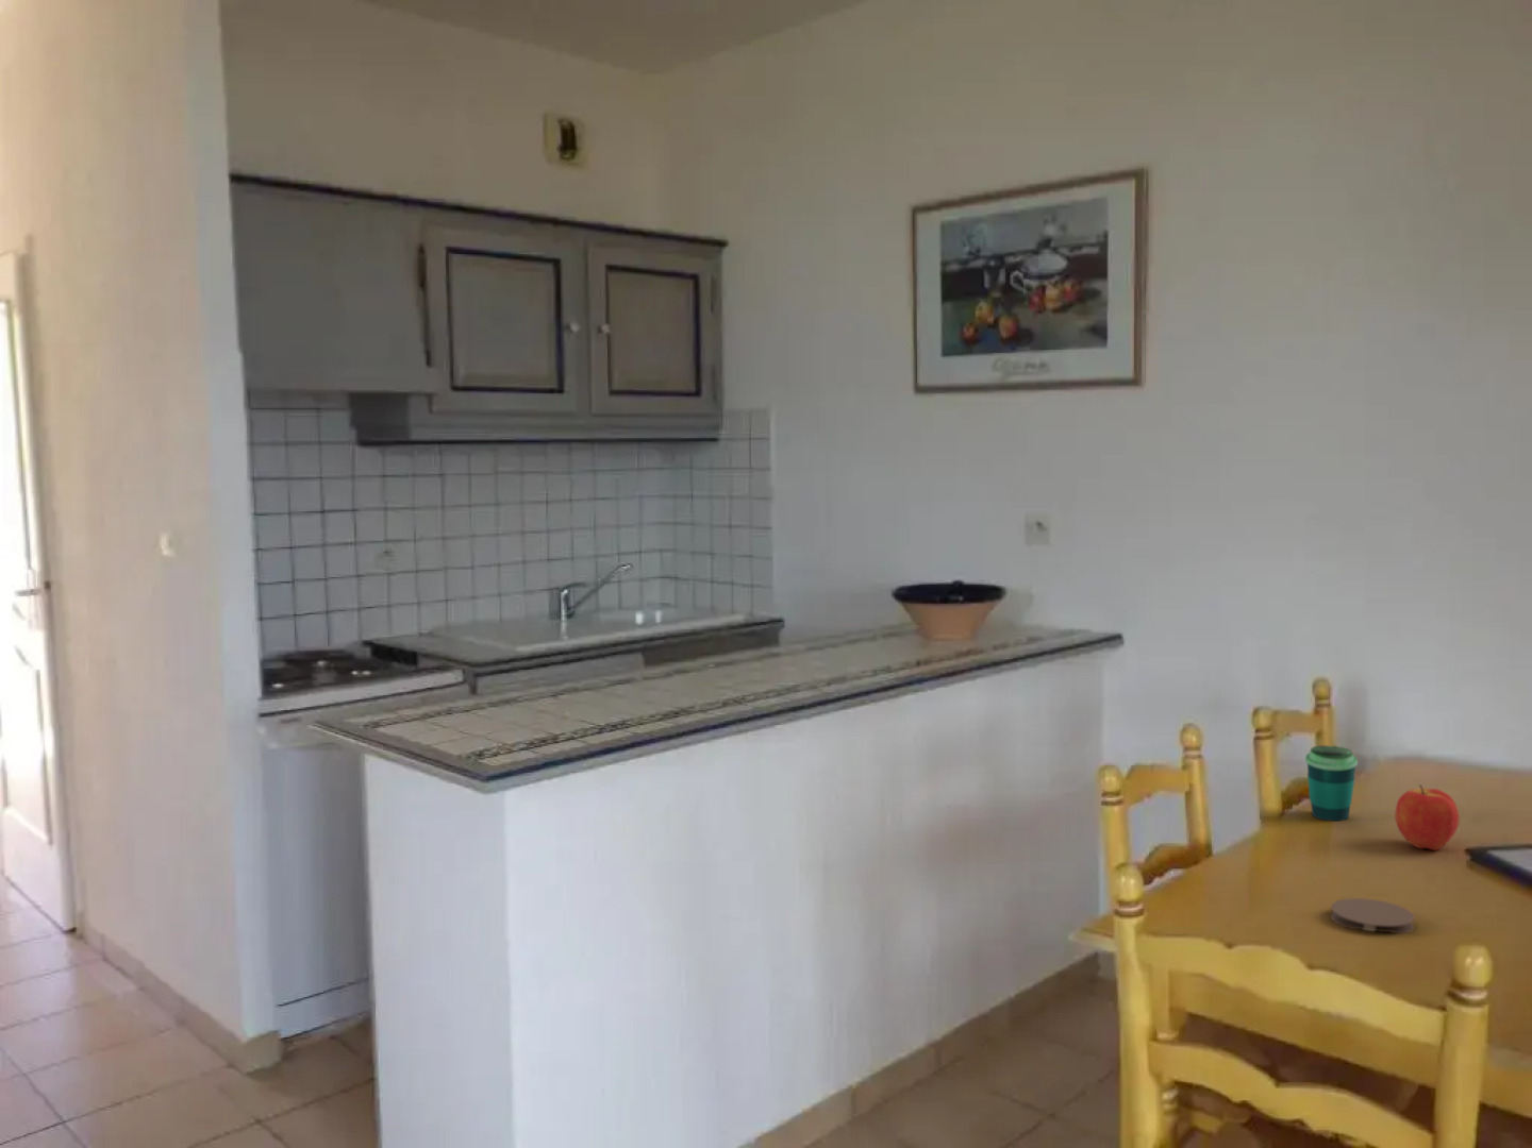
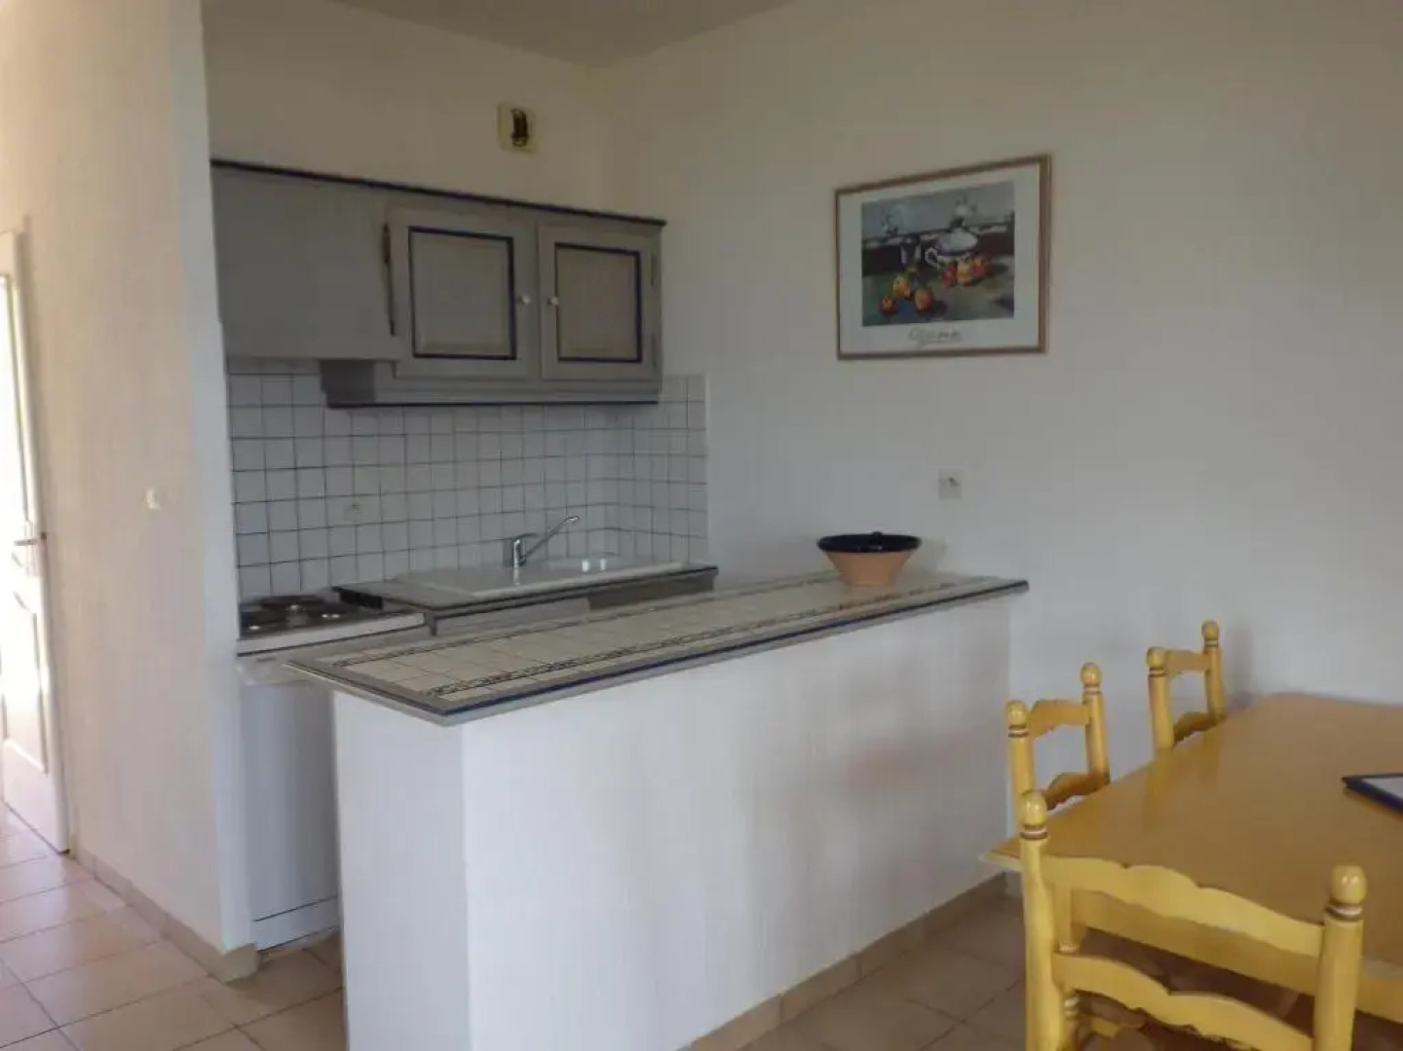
- coaster (1372, 916)
- cup (1329, 784)
- apple (1426, 816)
